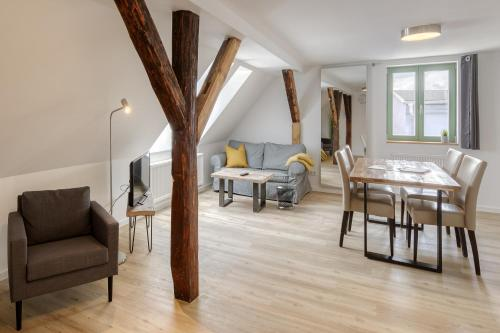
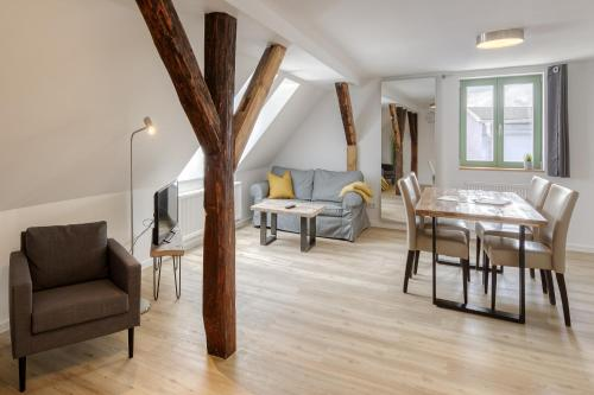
- waste bin (285, 197)
